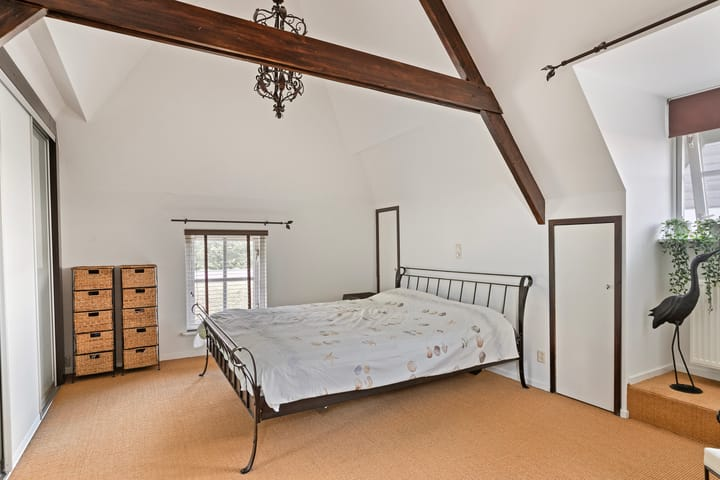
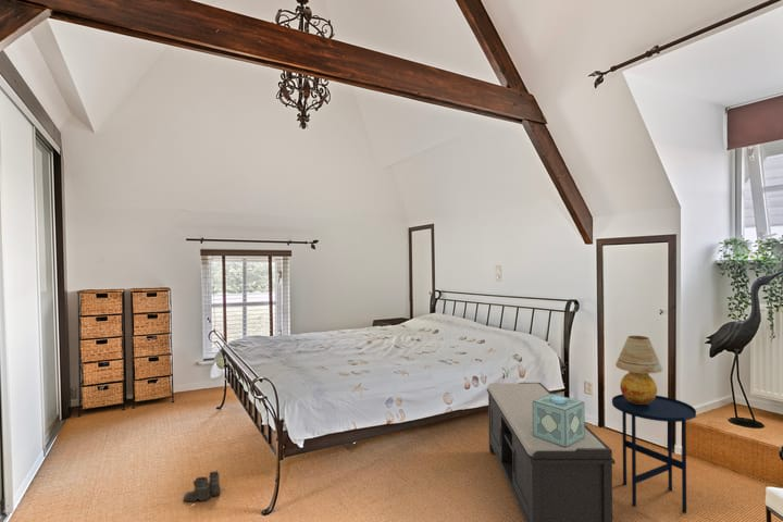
+ bench (537, 449)
+ table lamp (638, 370)
+ decorative box (558, 417)
+ side table (652, 450)
+ boots (206, 484)
